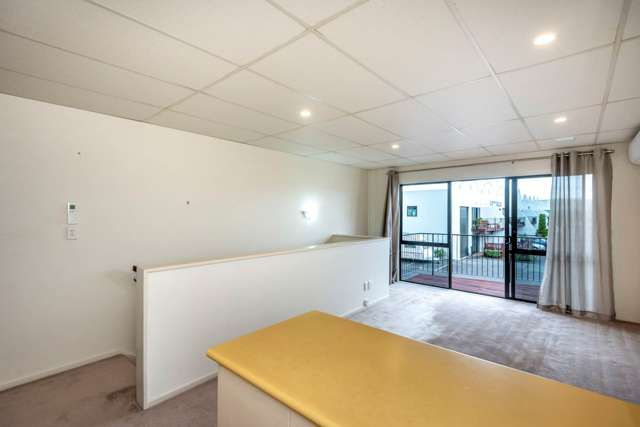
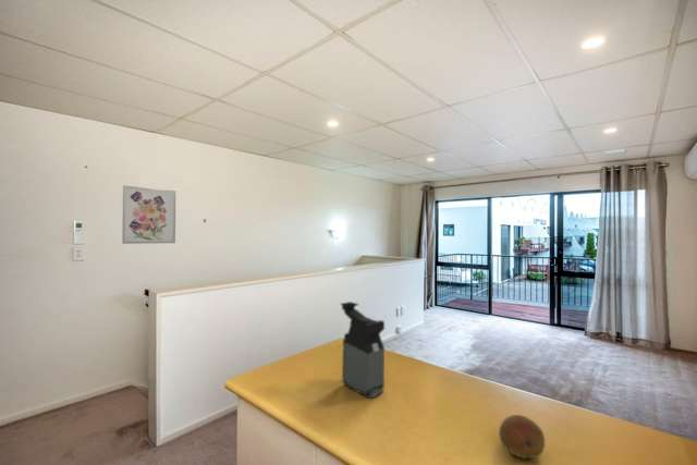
+ fruit (519, 433)
+ wall art (150, 216)
+ coffee maker (360, 346)
